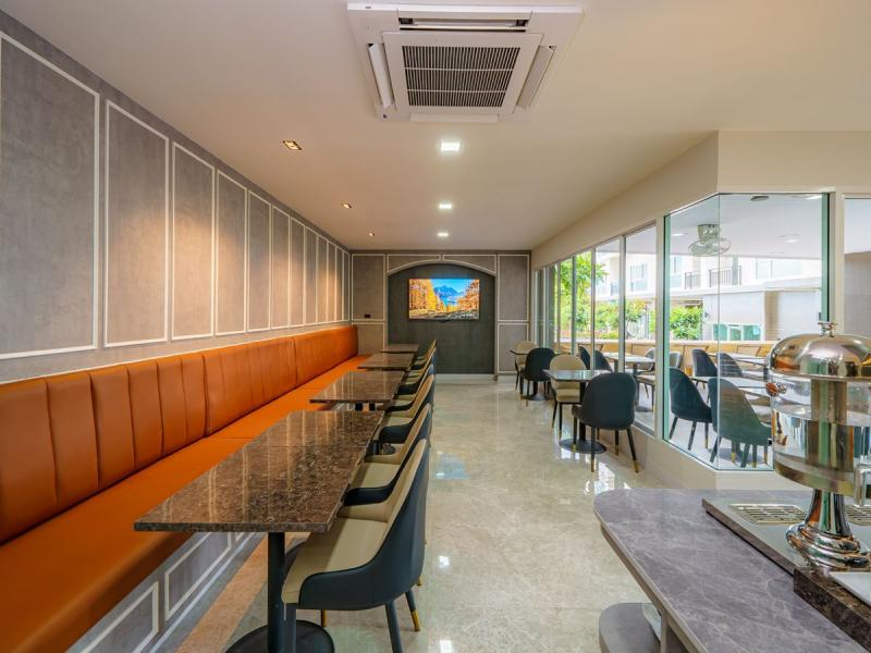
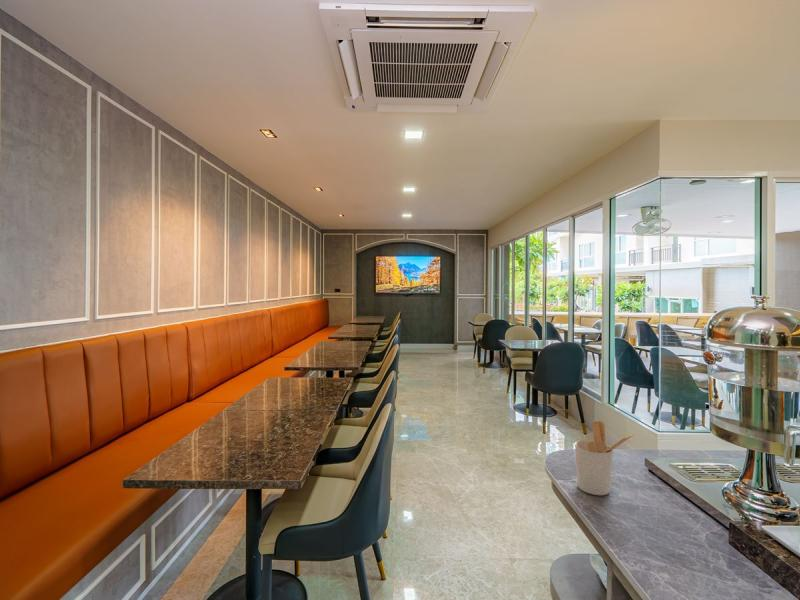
+ utensil holder (603, 459)
